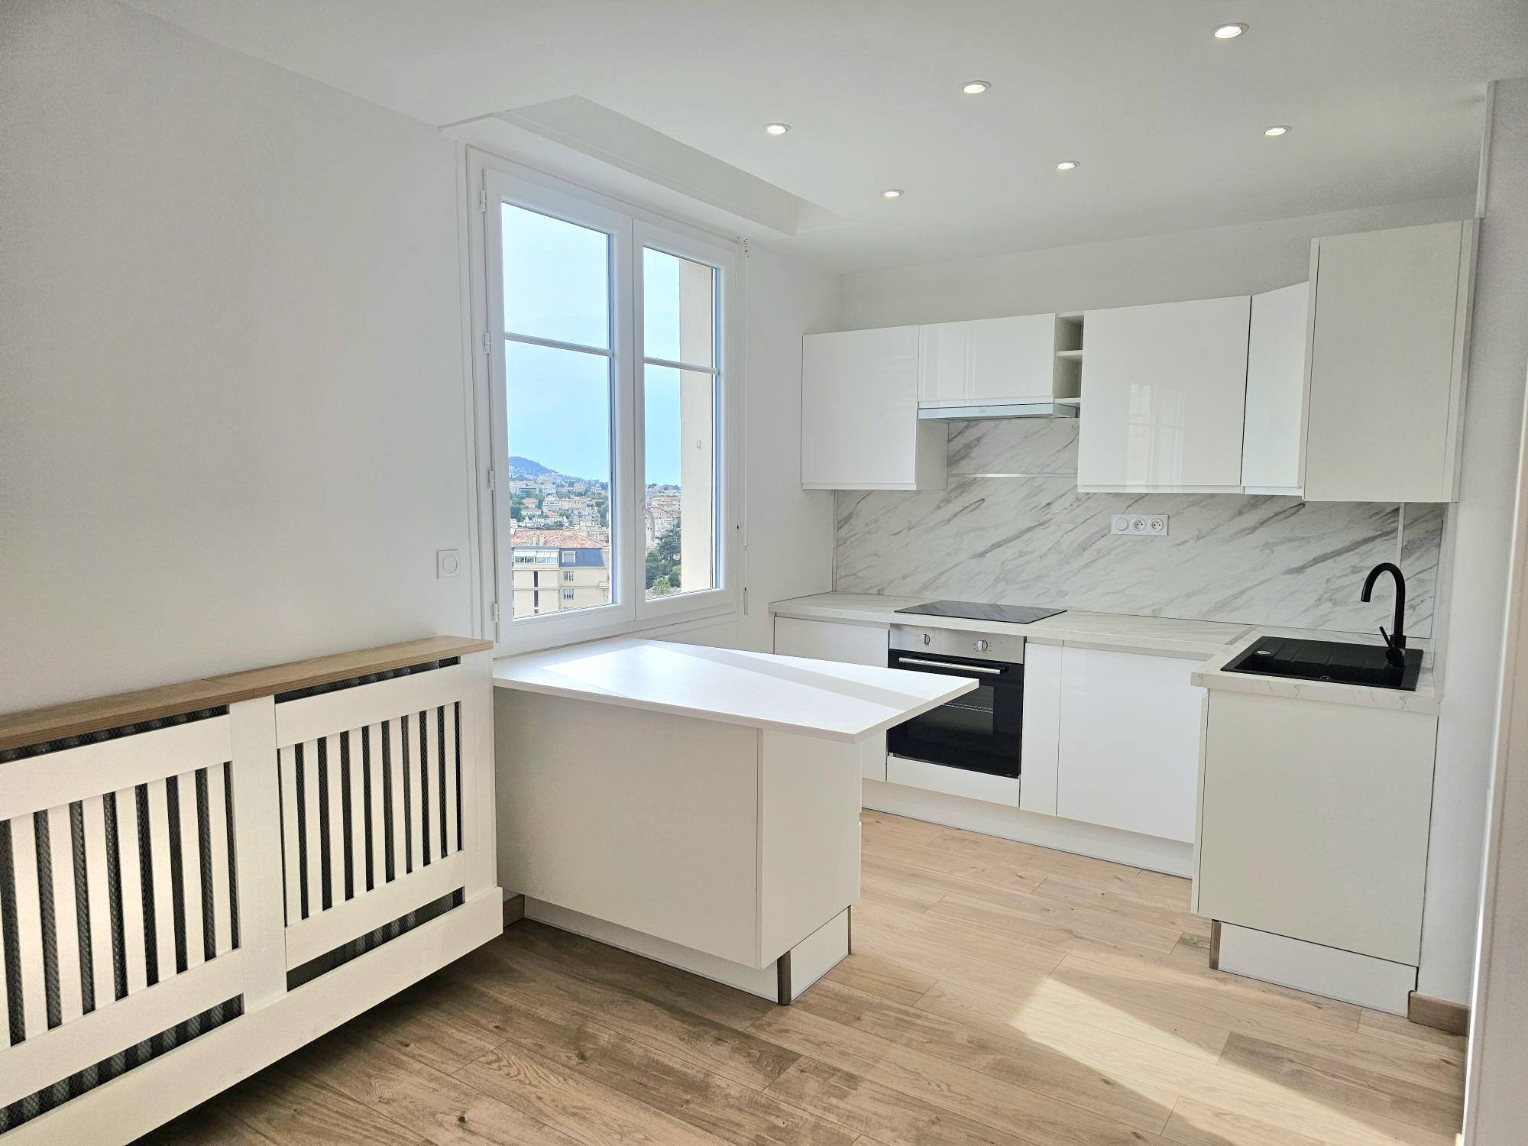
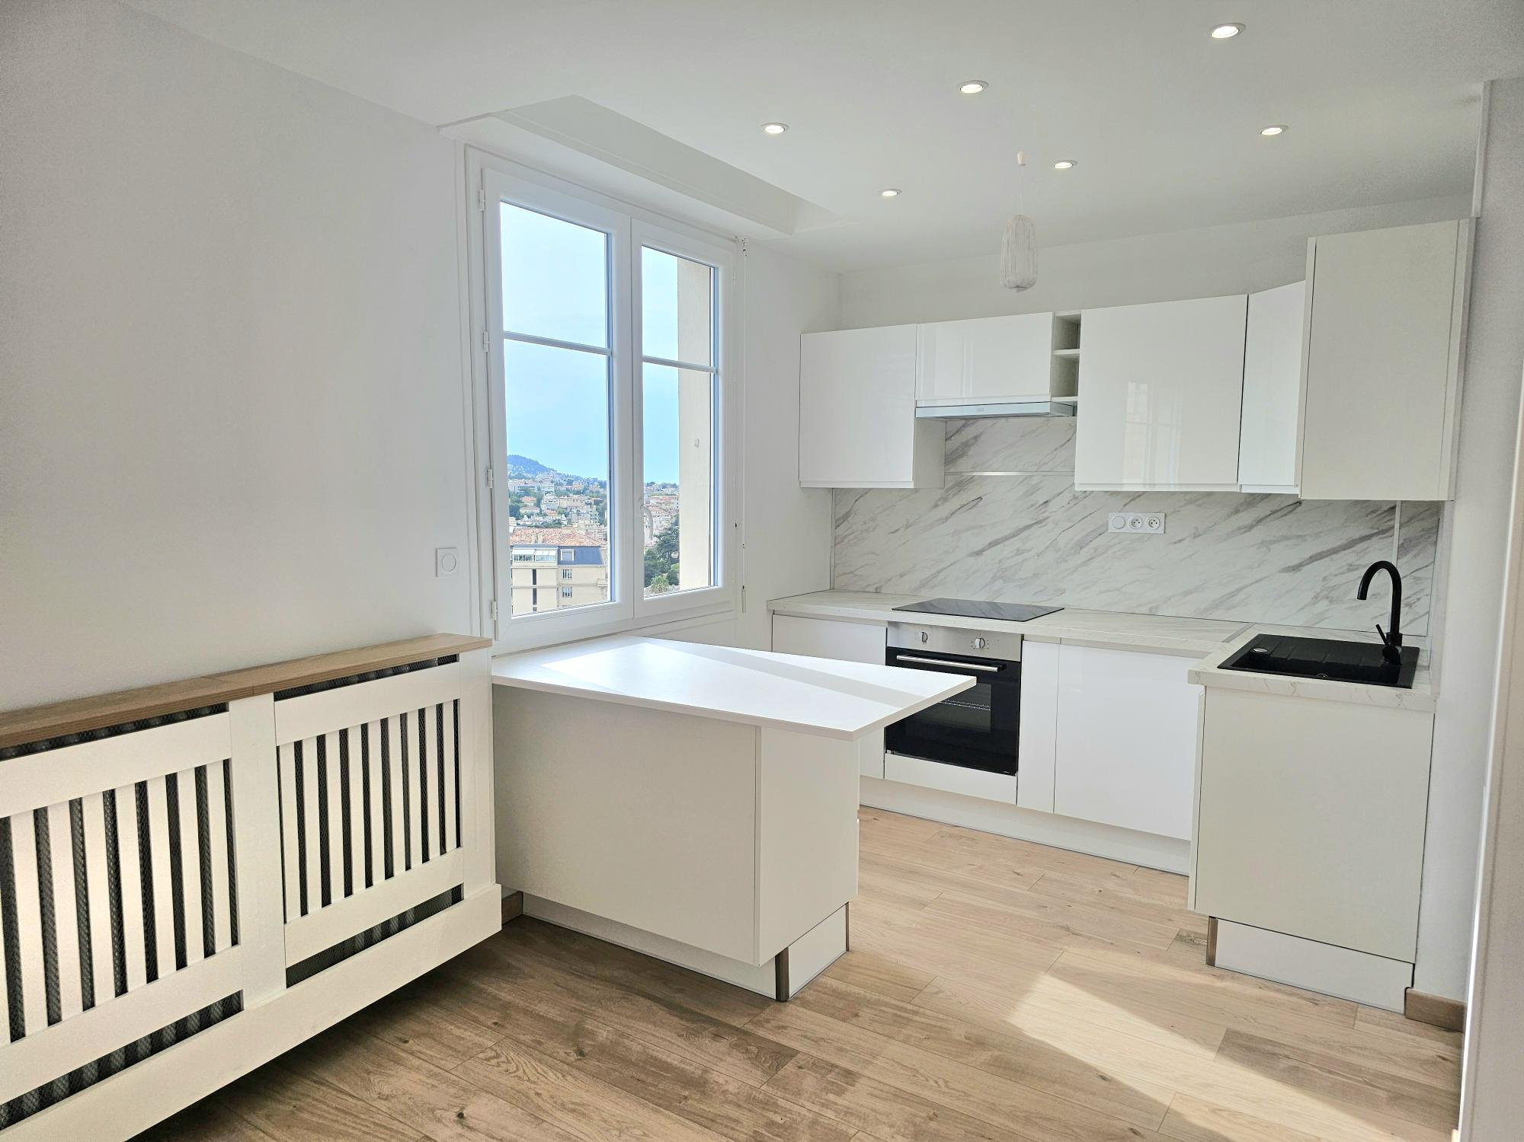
+ pendant light (1021, 222)
